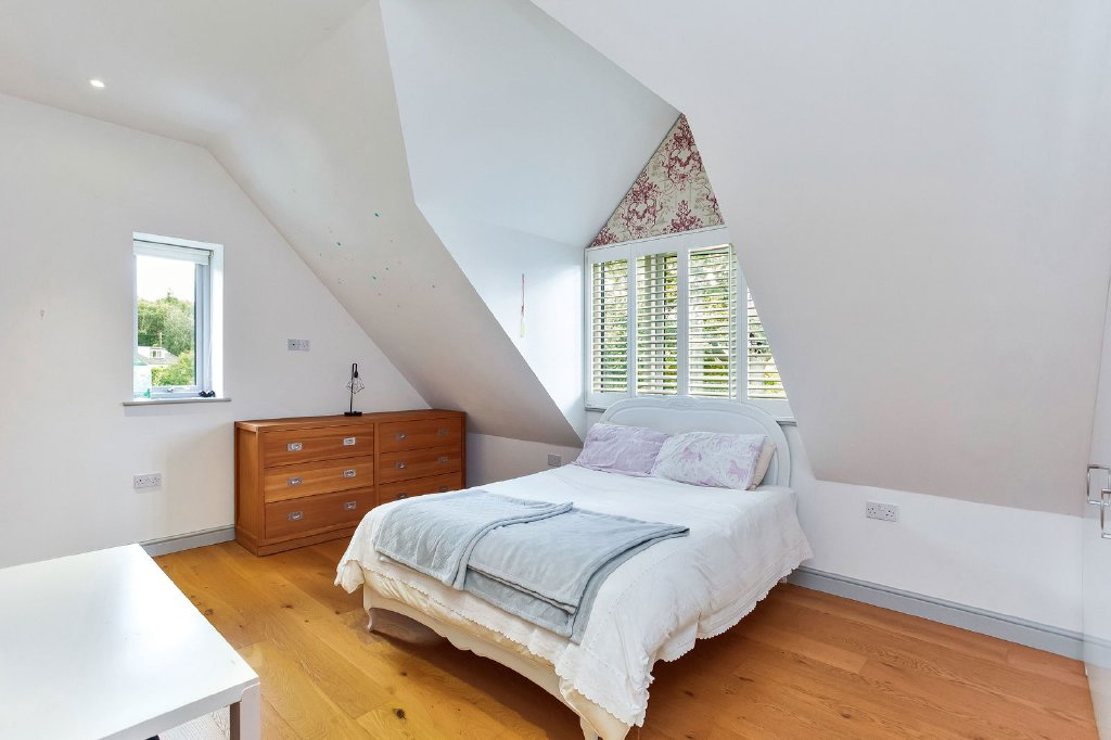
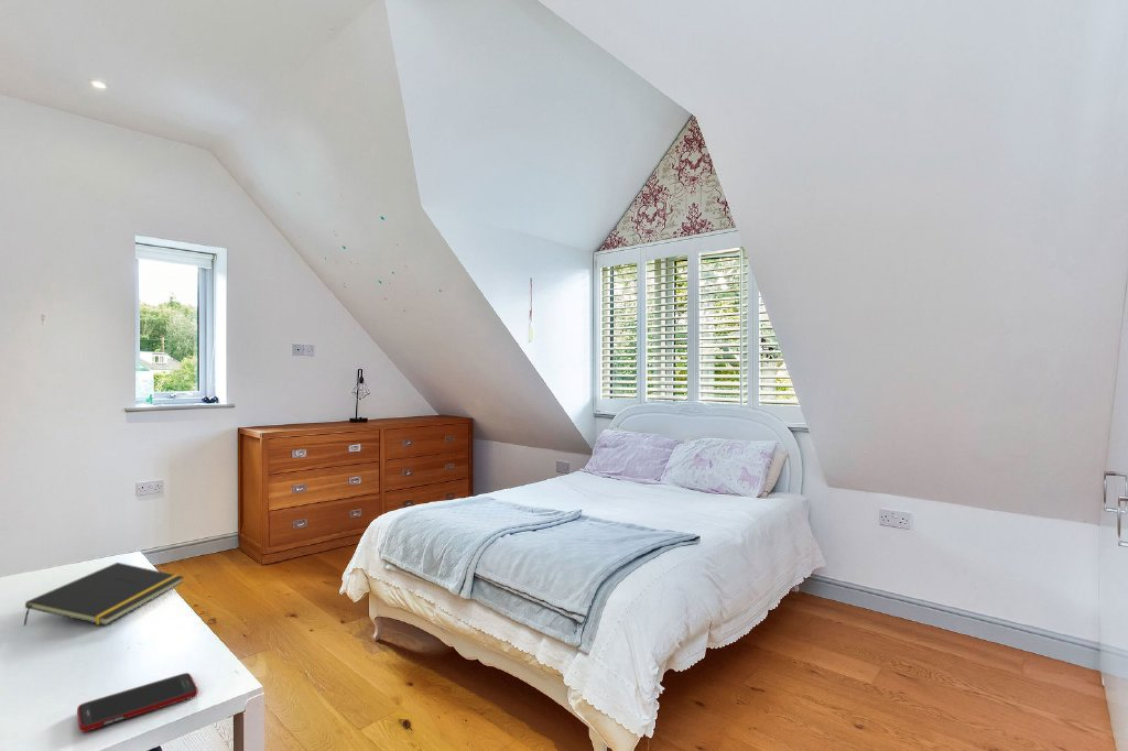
+ cell phone (139, 700)
+ notepad (111, 590)
